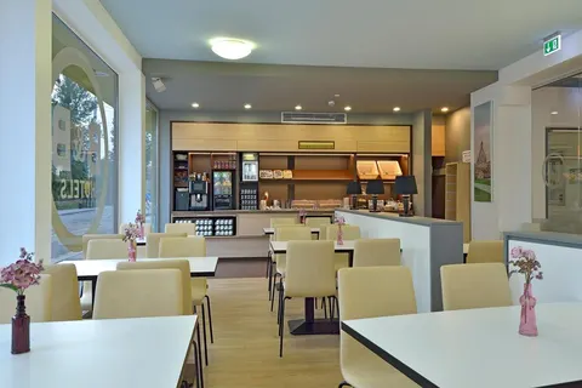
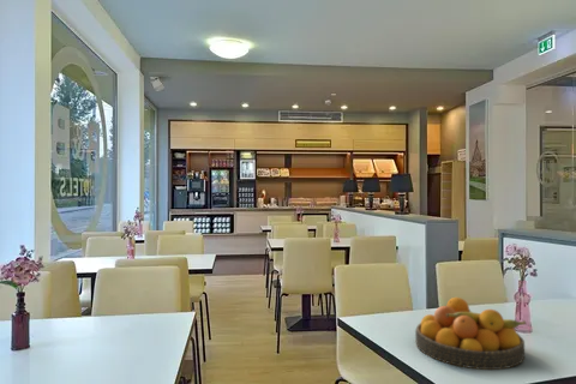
+ fruit bowl (467, 326)
